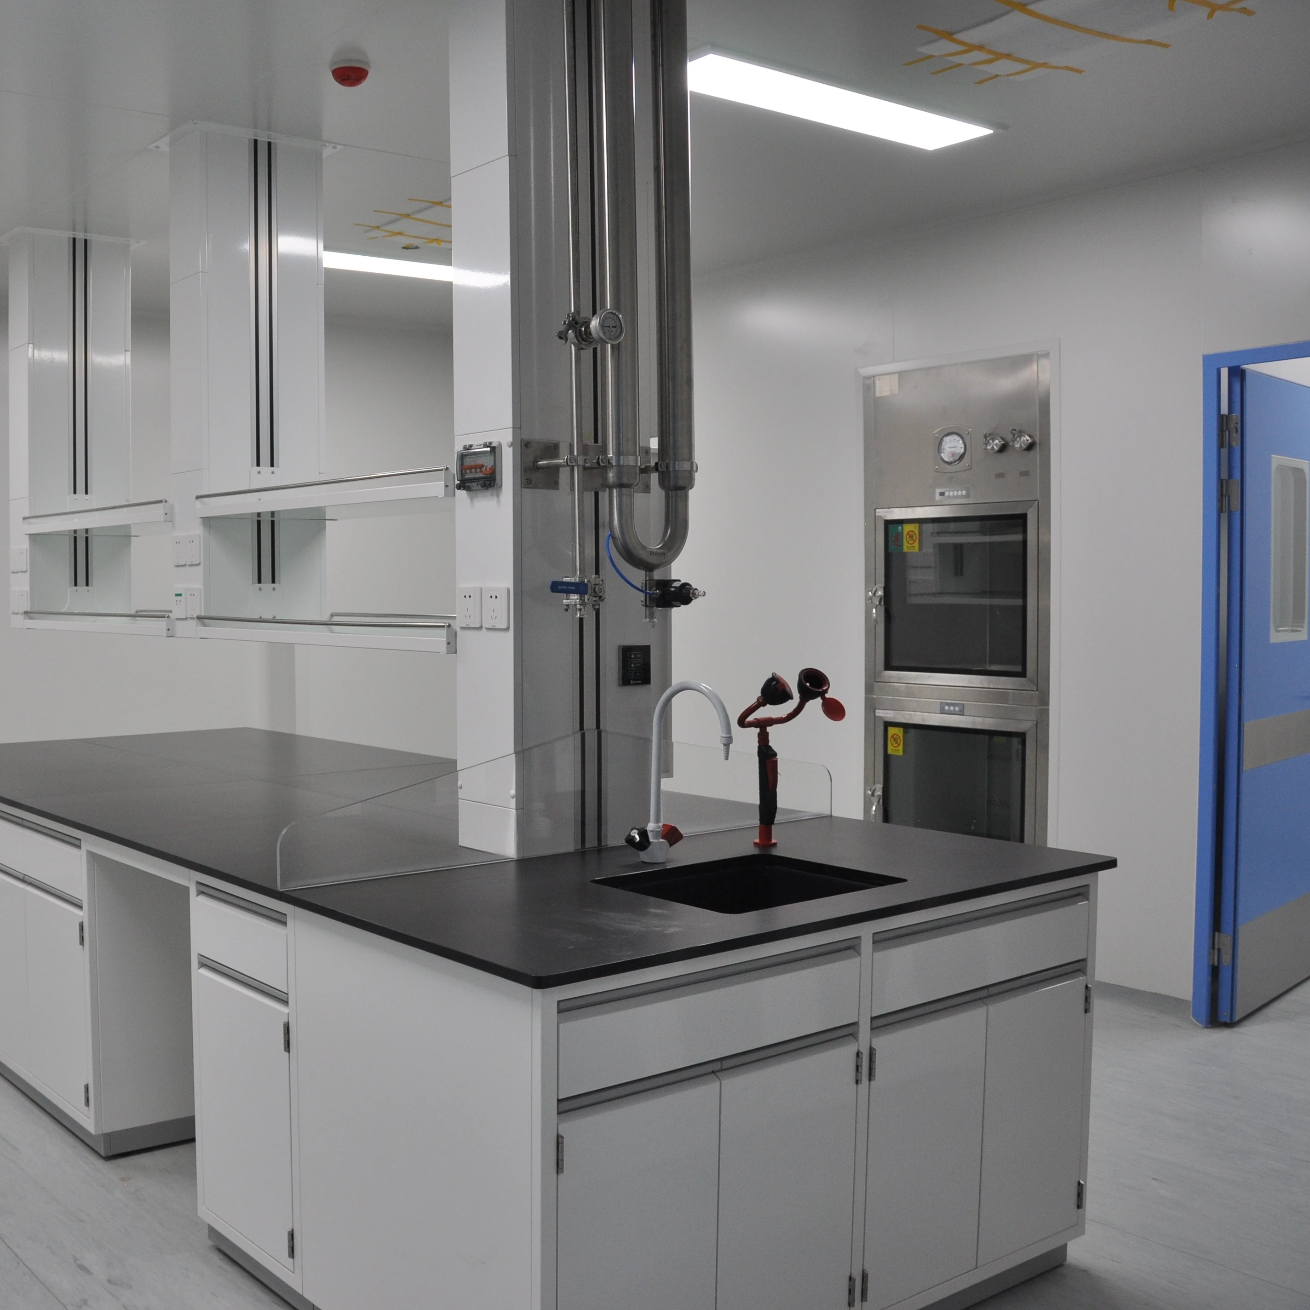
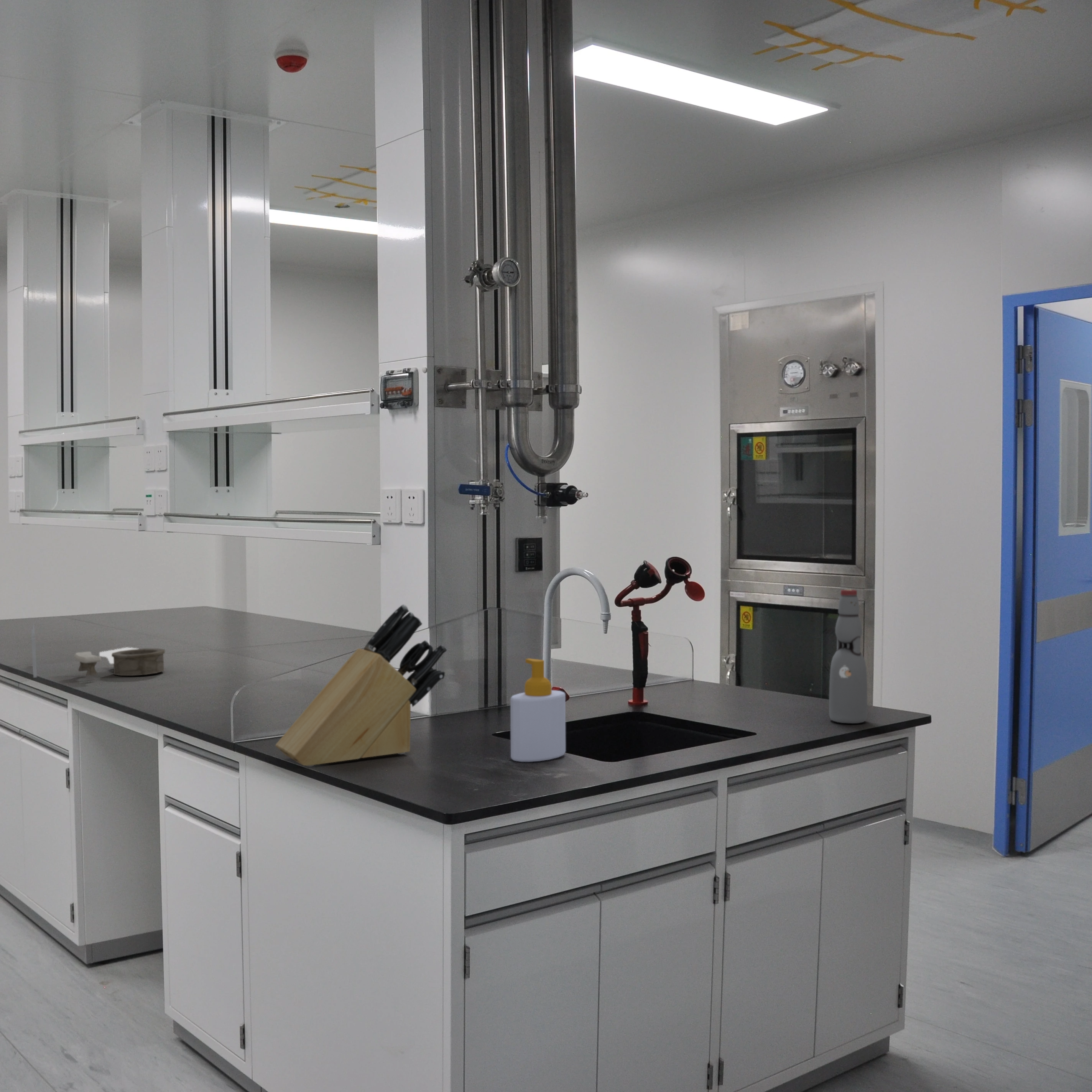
+ garden set (90, 651)
+ knife block (364, 681)
+ bottle (848, 655)
+ soap bottle (538, 709)
